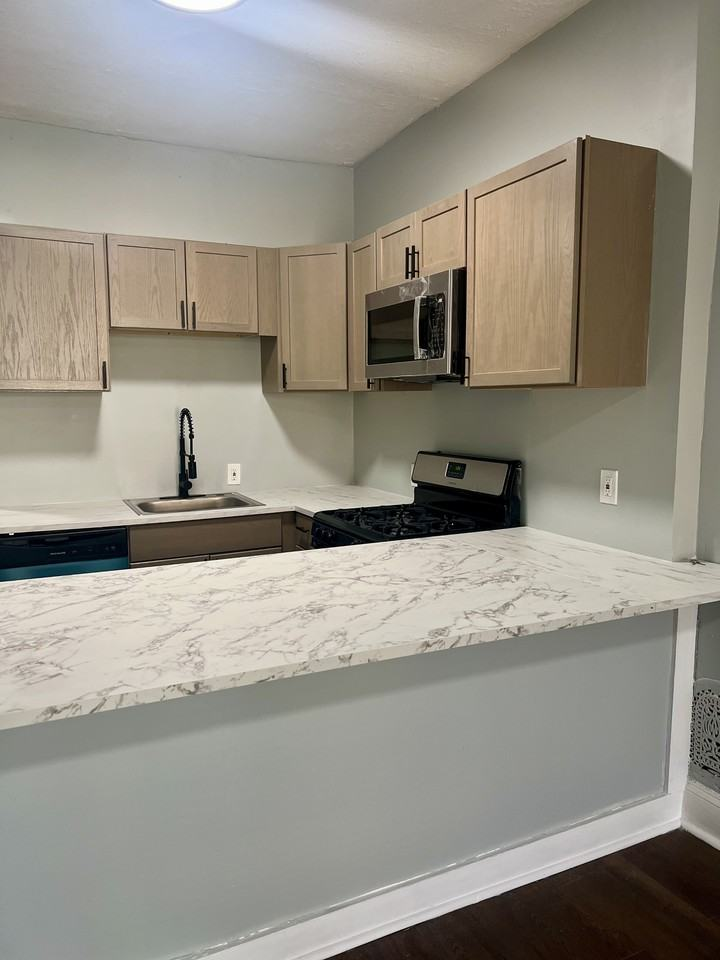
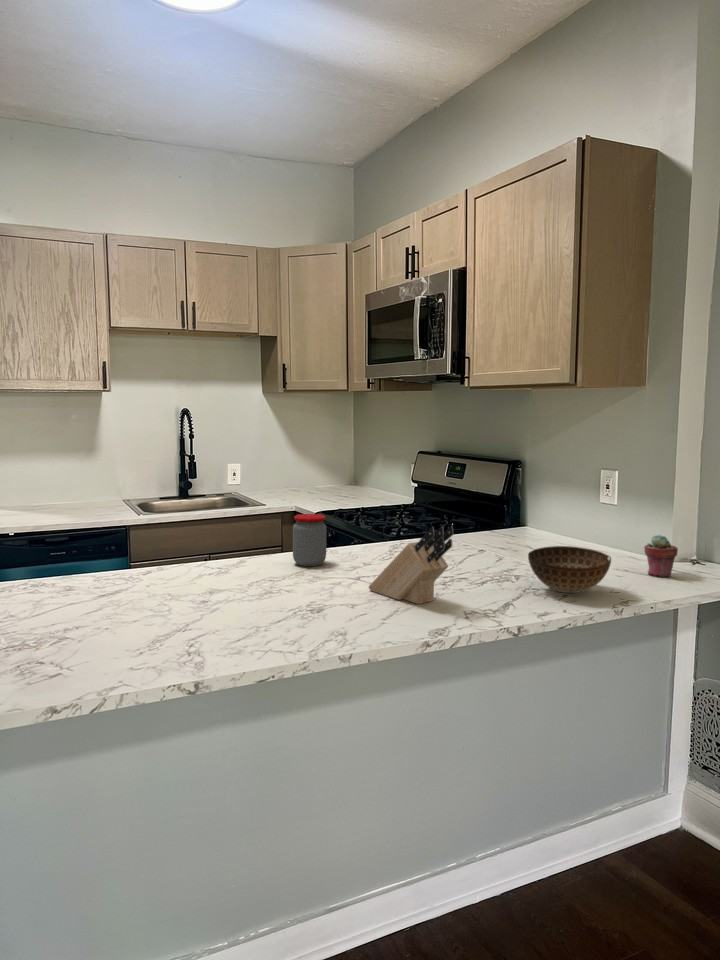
+ knife block (412, 559)
+ potted succulent (660, 554)
+ bowl (568, 572)
+ jar (309, 539)
